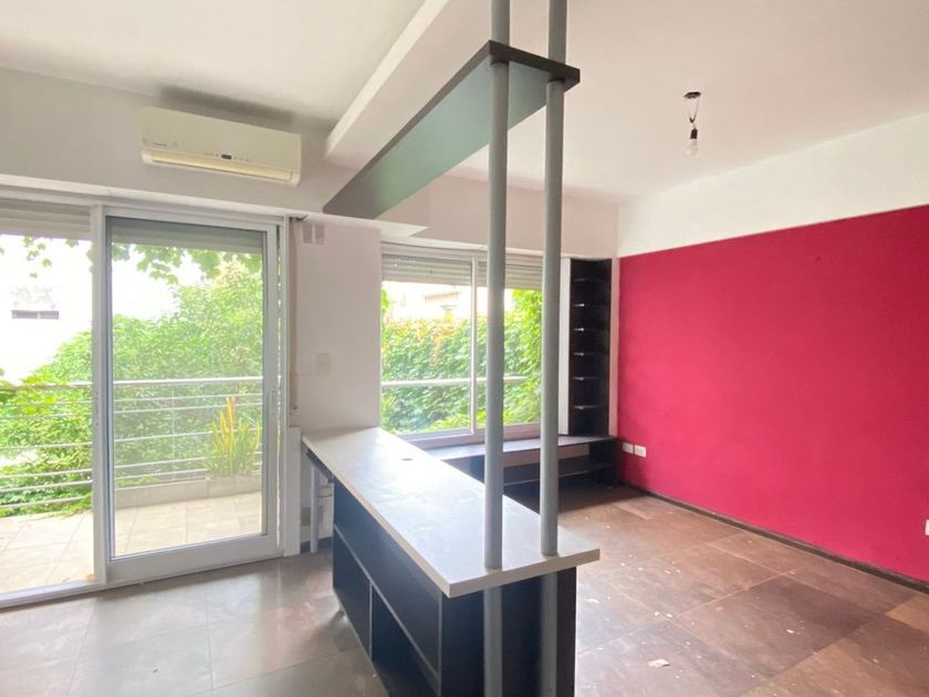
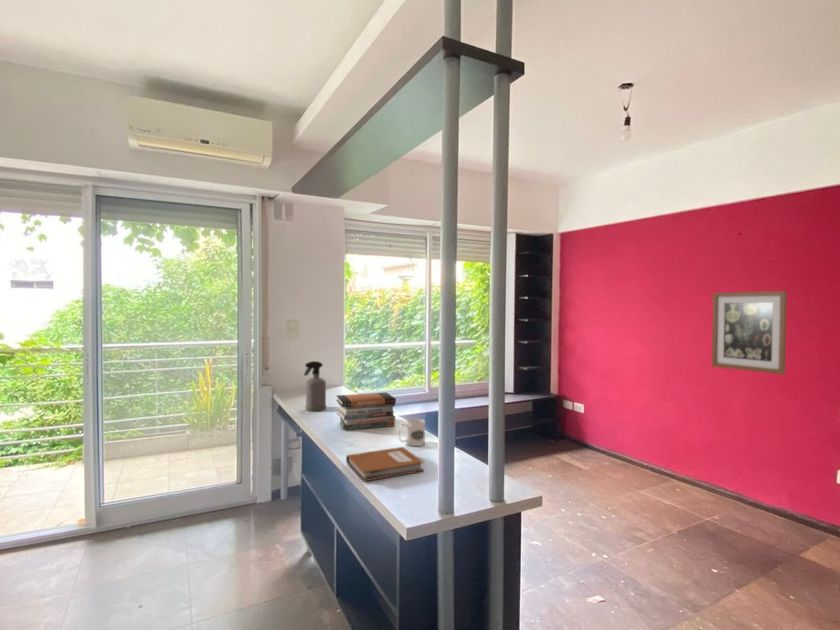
+ mug (411, 432)
+ spray bottle (314, 385)
+ book stack (365, 410)
+ wall art (746, 331)
+ notebook (385, 461)
